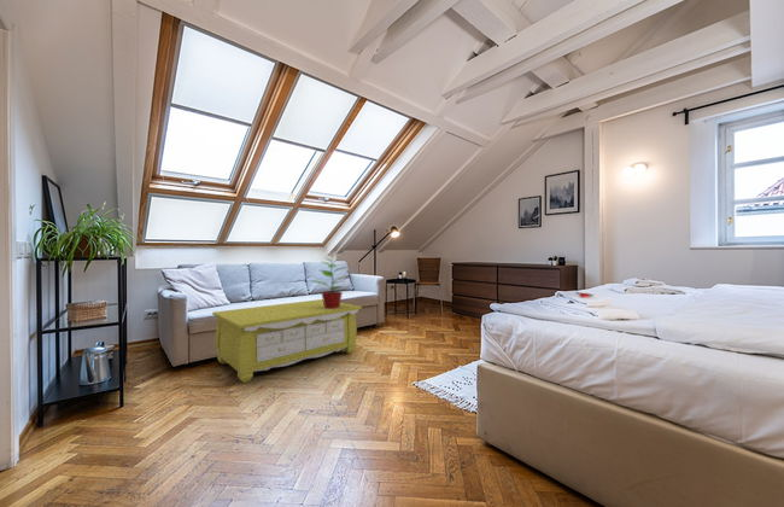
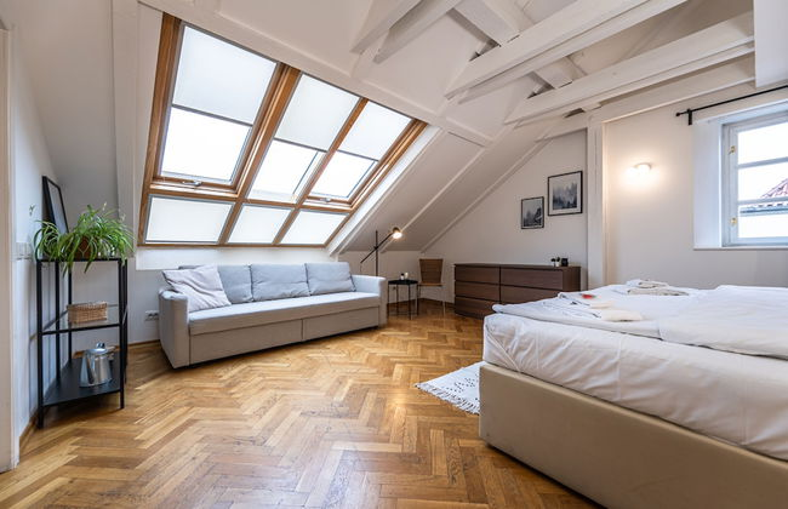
- potted plant (332, 280)
- coffee table (291, 333)
